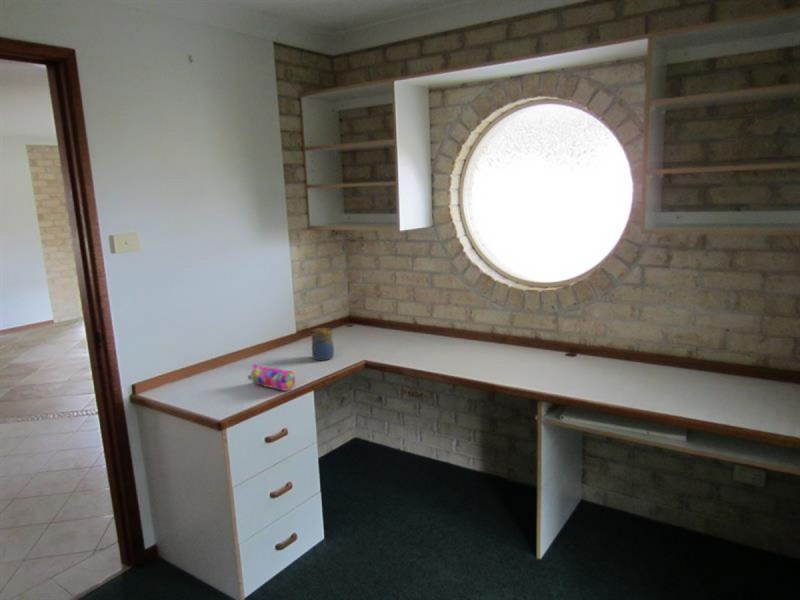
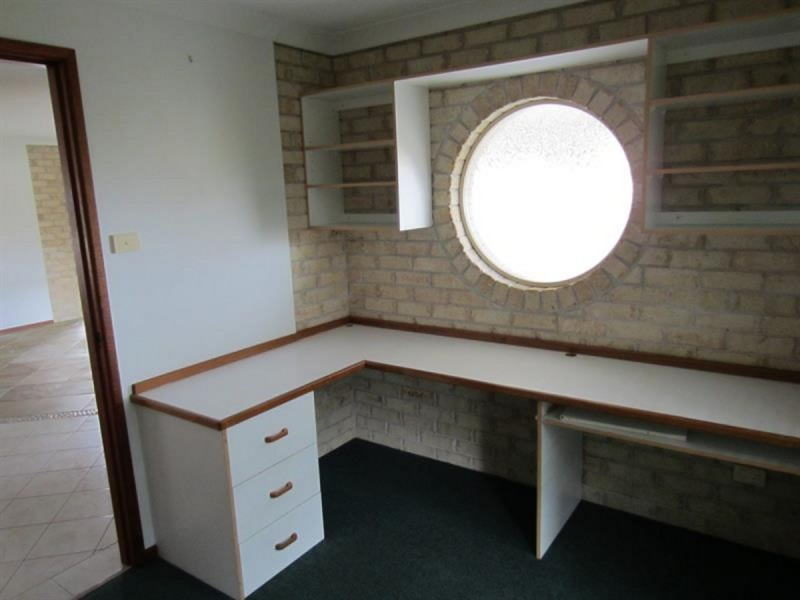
- pencil case (271, 377)
- jar (321, 343)
